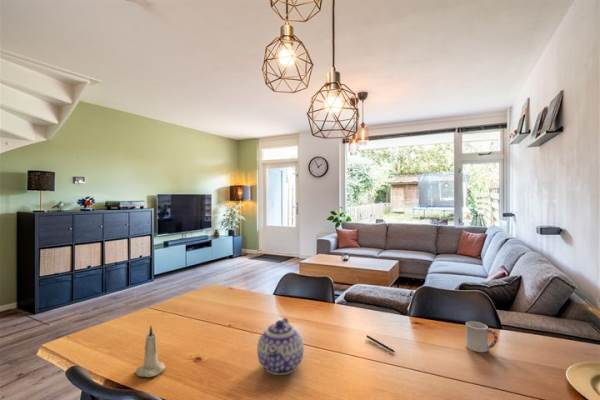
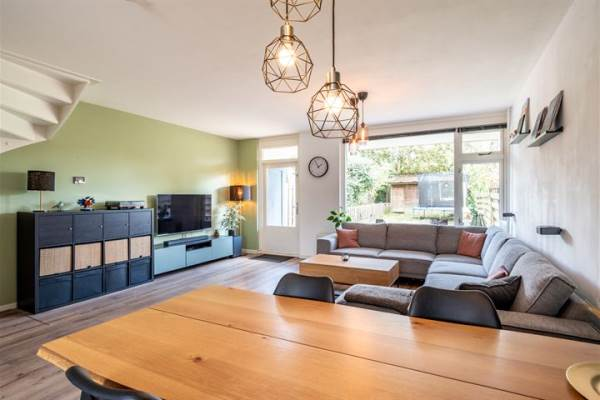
- candle (149, 348)
- cup (481, 337)
- pen (380, 343)
- teapot (280, 343)
